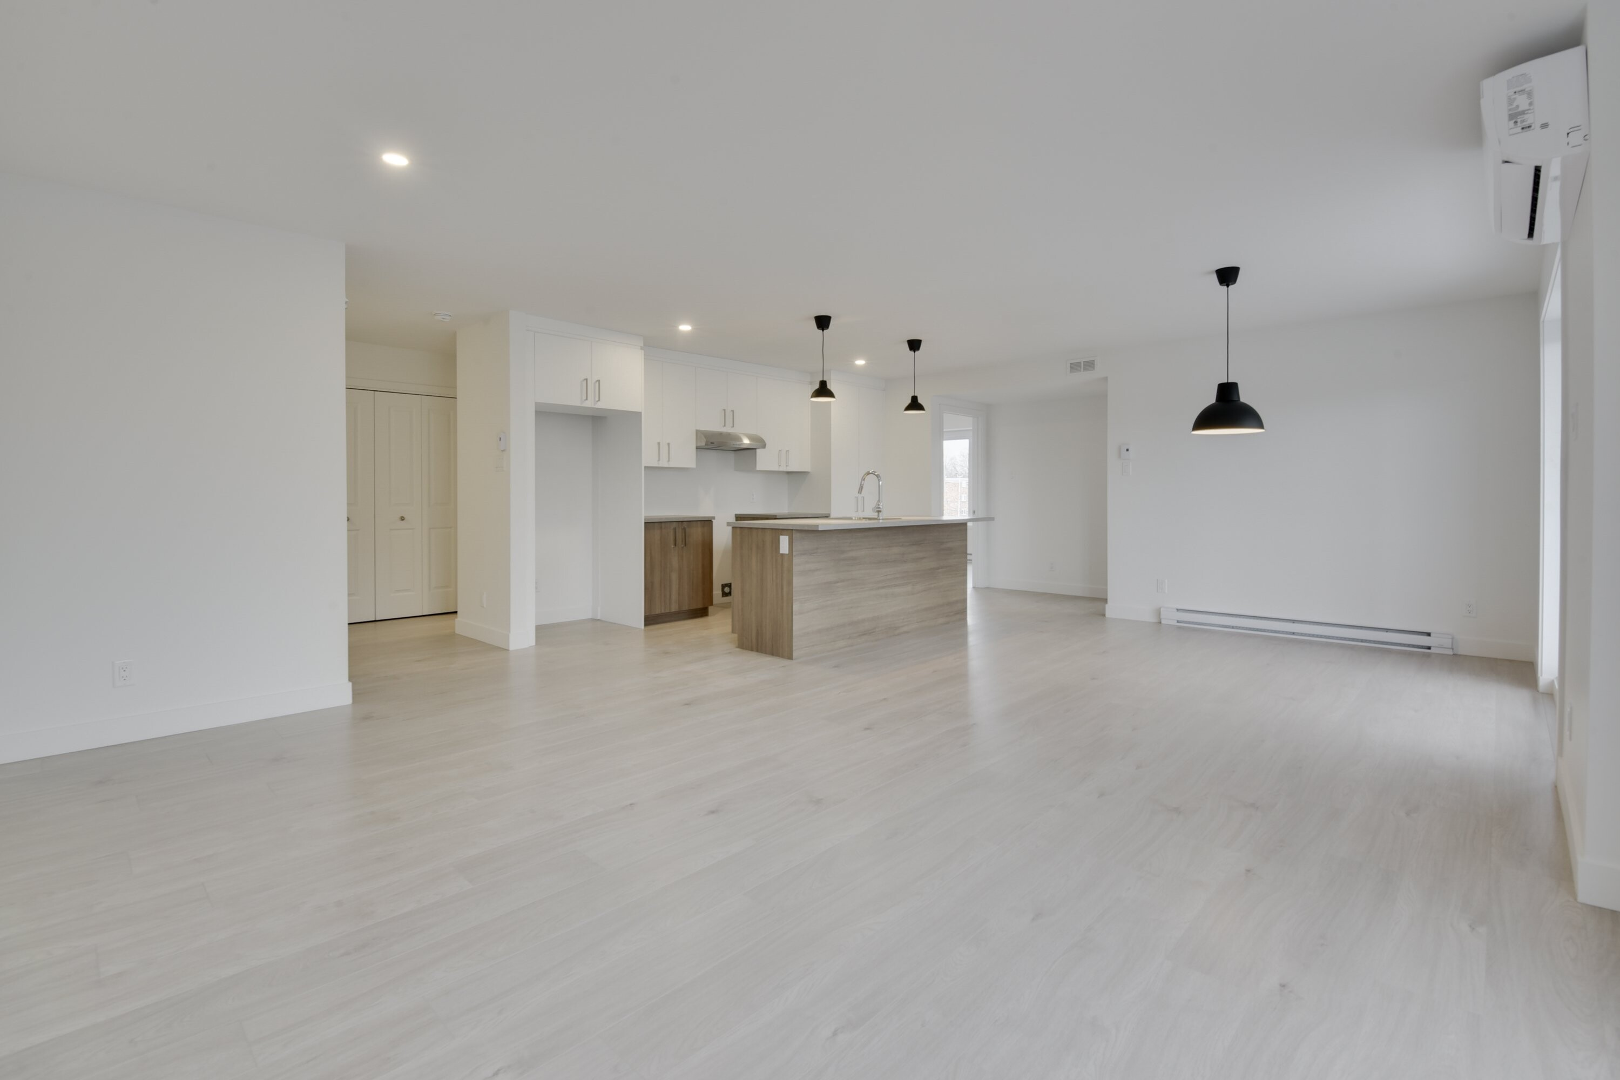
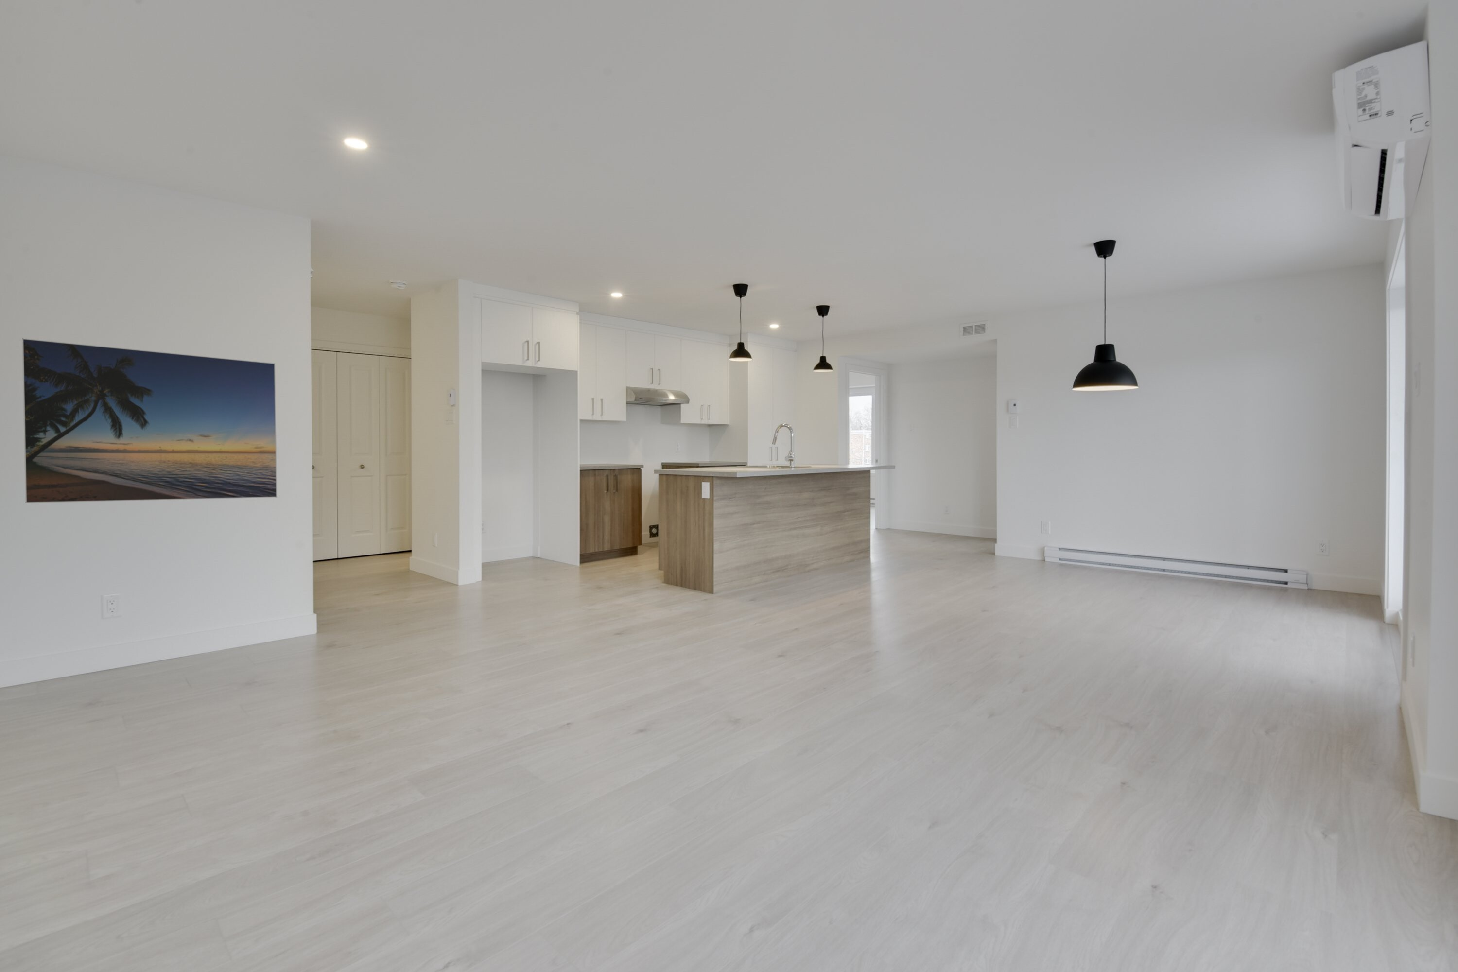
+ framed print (163, 426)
